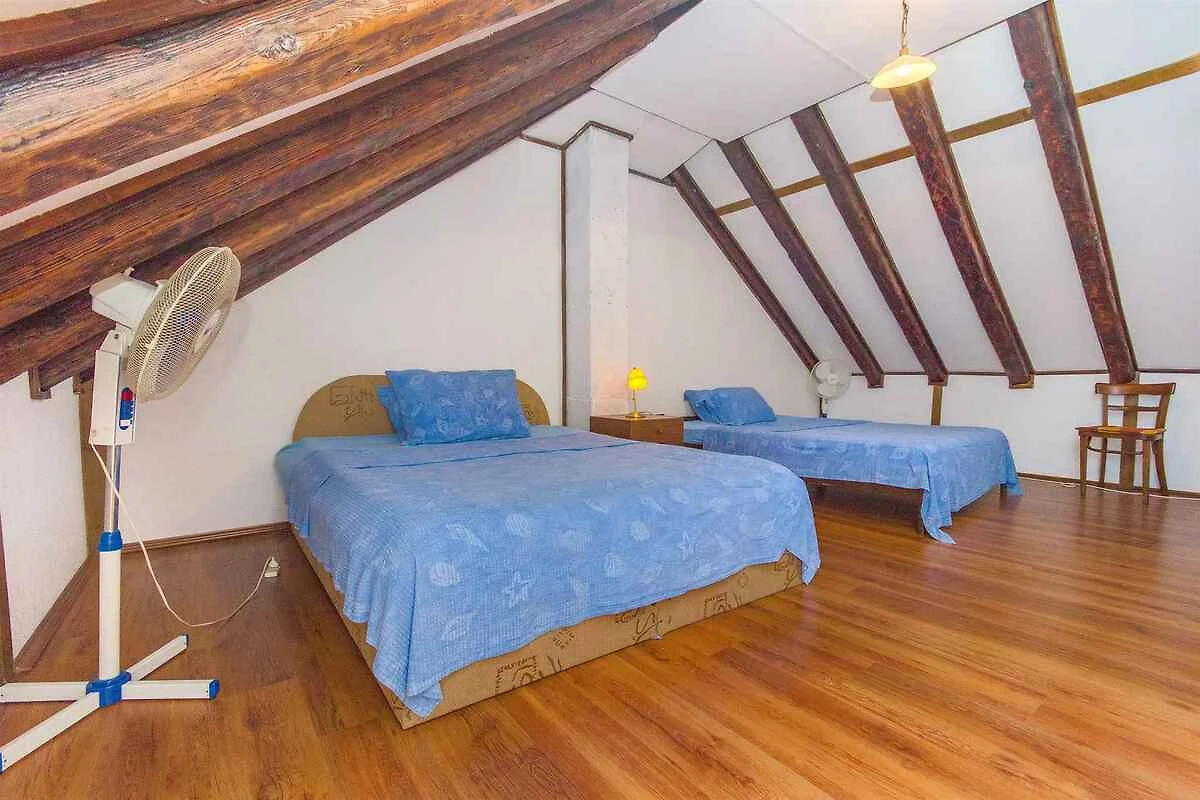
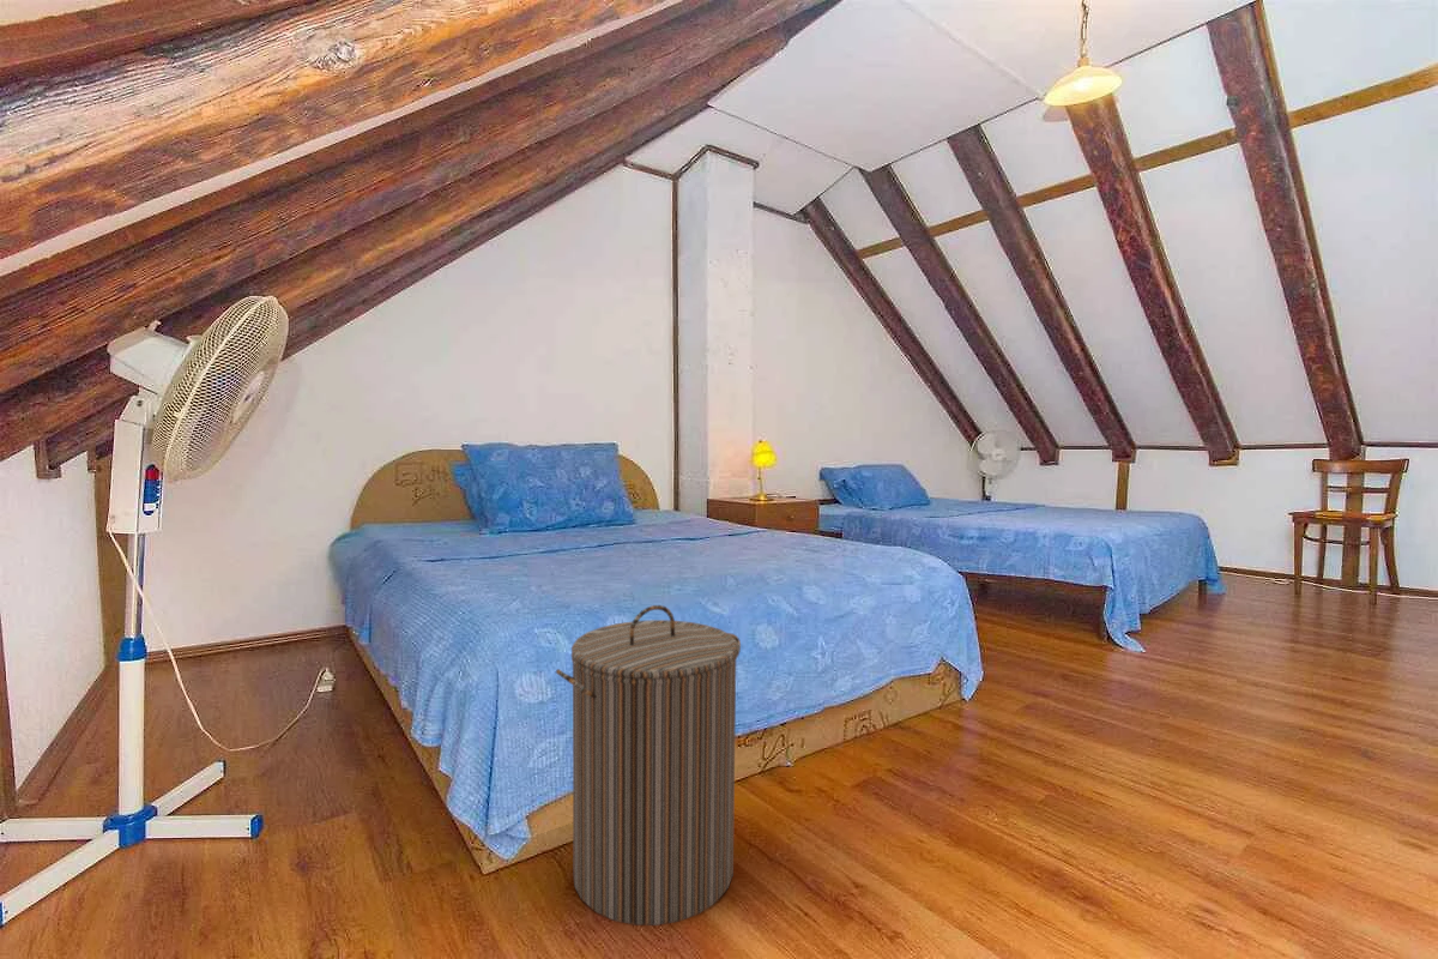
+ laundry hamper (654, 740)
